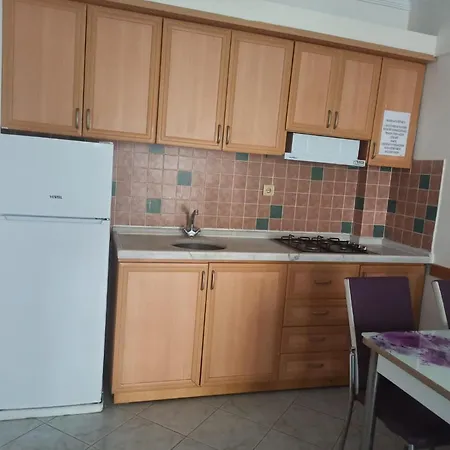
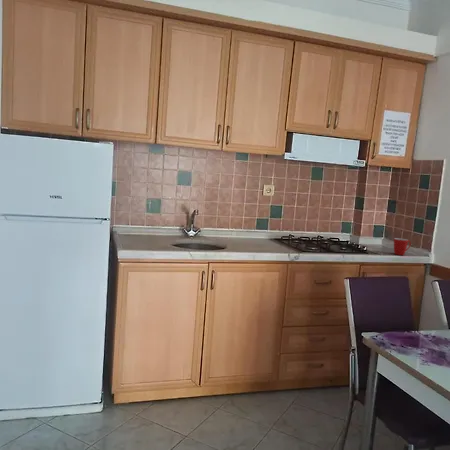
+ mug (402, 246)
